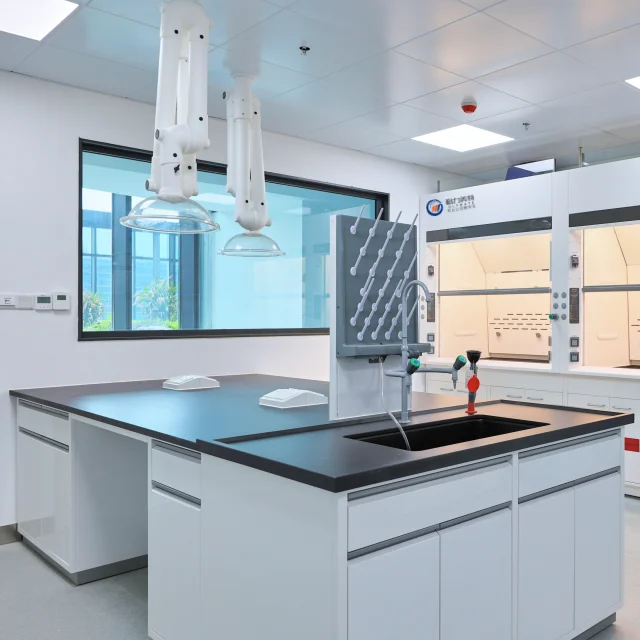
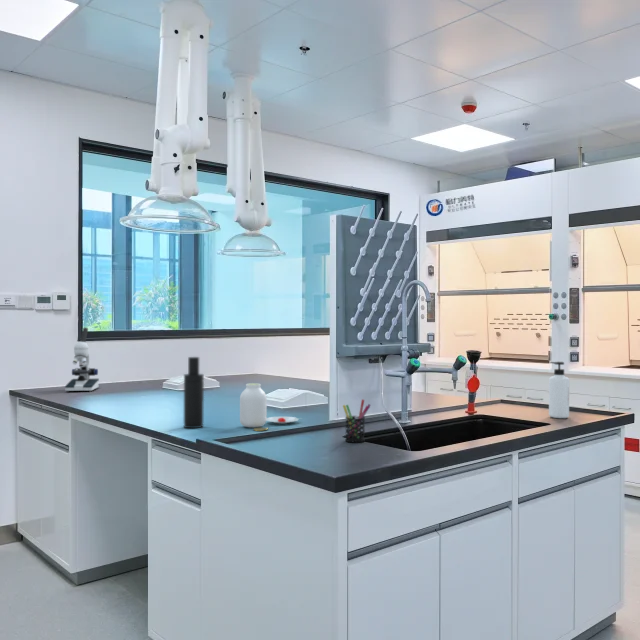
+ microscope (82, 358)
+ pen holder (354, 419)
+ atomizer (193, 391)
+ soap dispenser (558, 389)
+ jar (266, 404)
